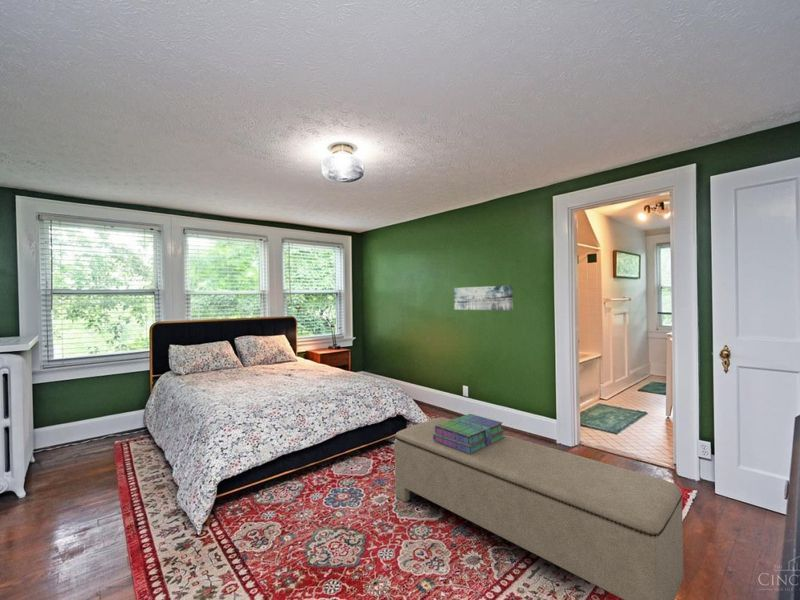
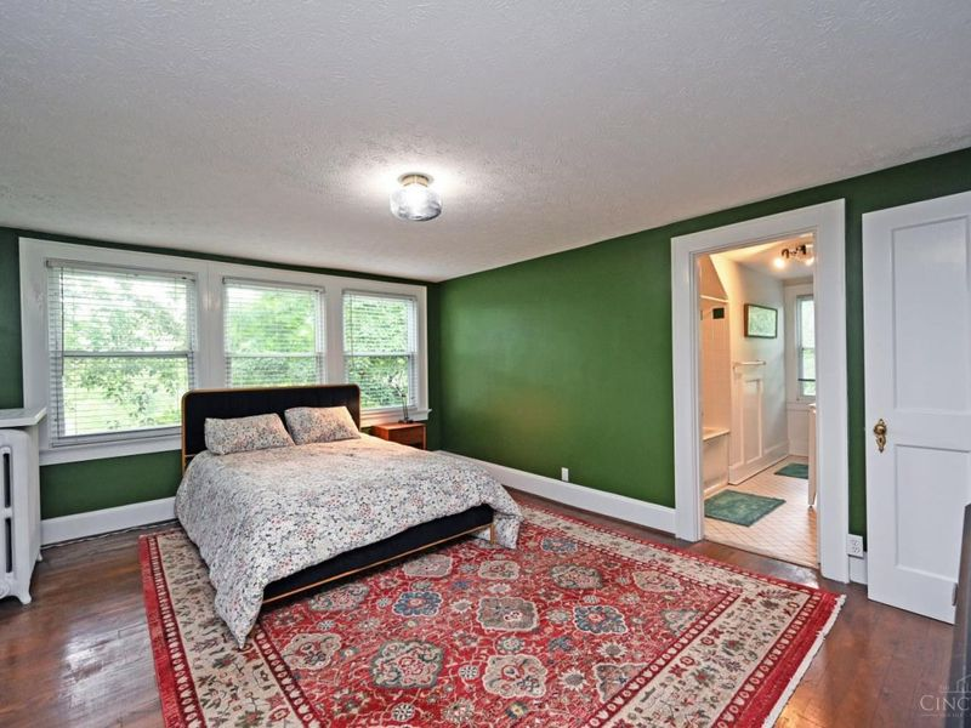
- bench (512, 490)
- stack of books (469, 431)
- wall art (481, 298)
